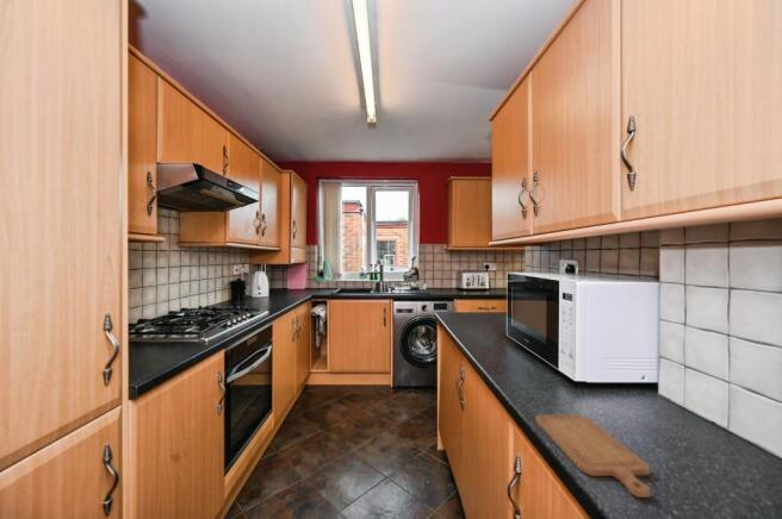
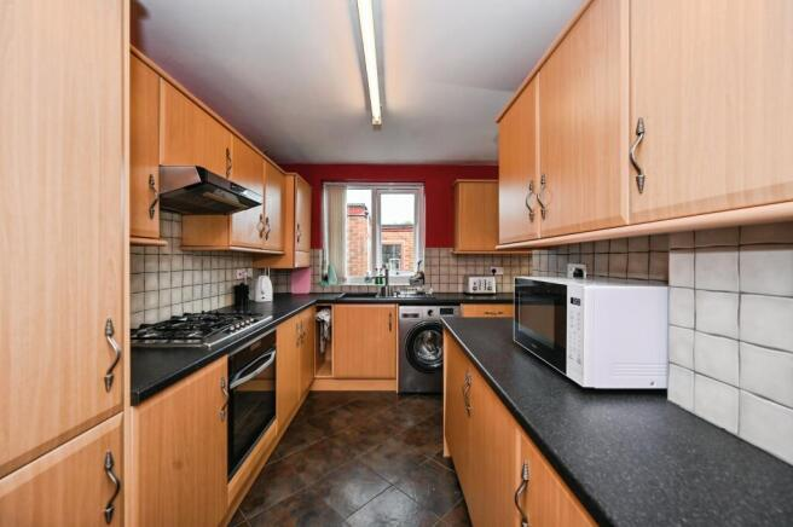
- chopping board (592, 448)
